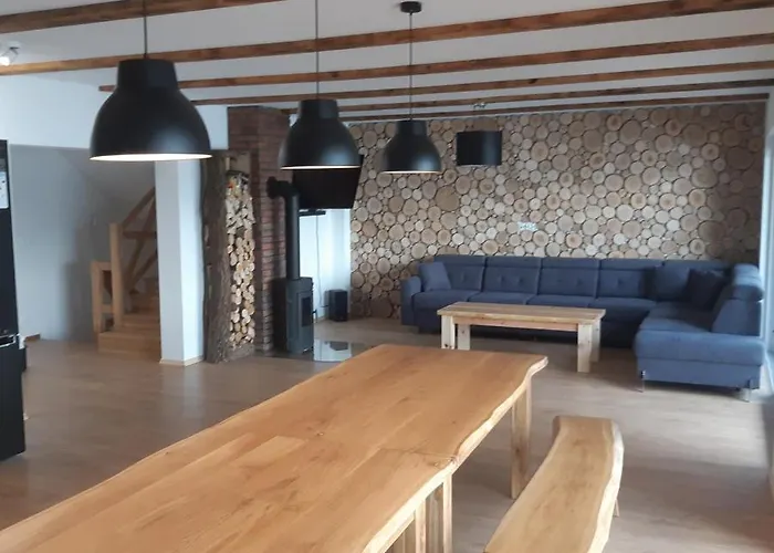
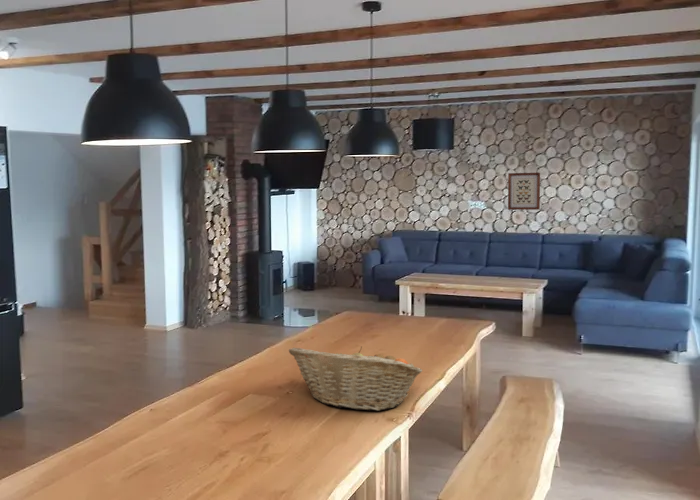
+ wall art (523, 191)
+ fruit basket (354, 371)
